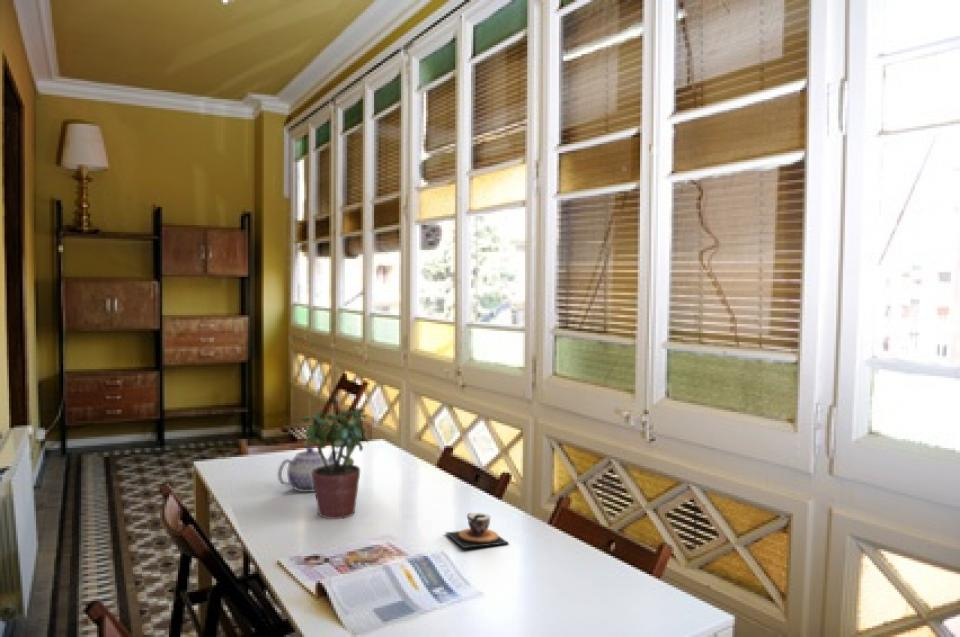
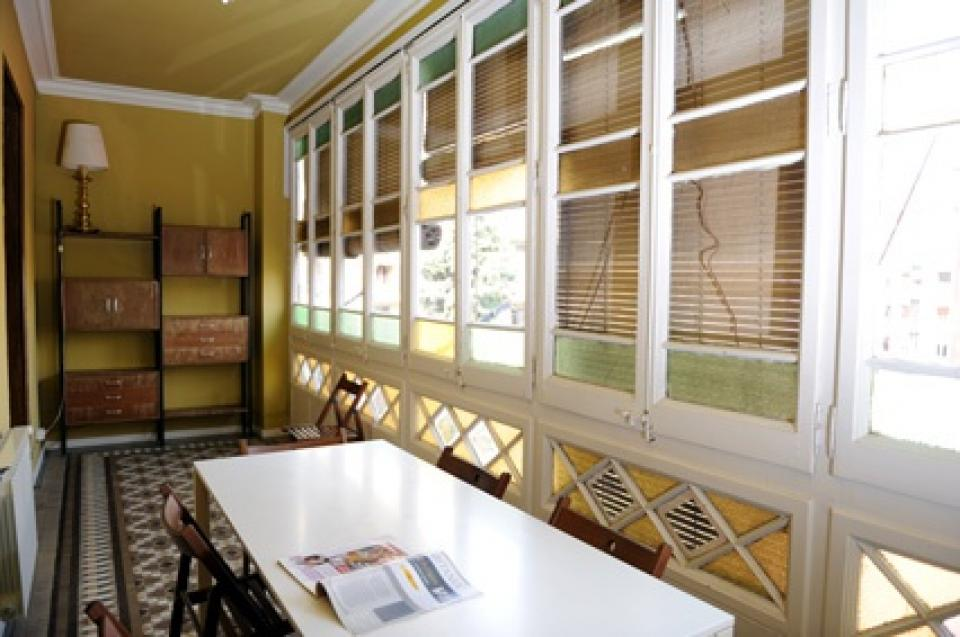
- teapot (309, 467)
- potted plant (333, 460)
- teacup (476, 528)
